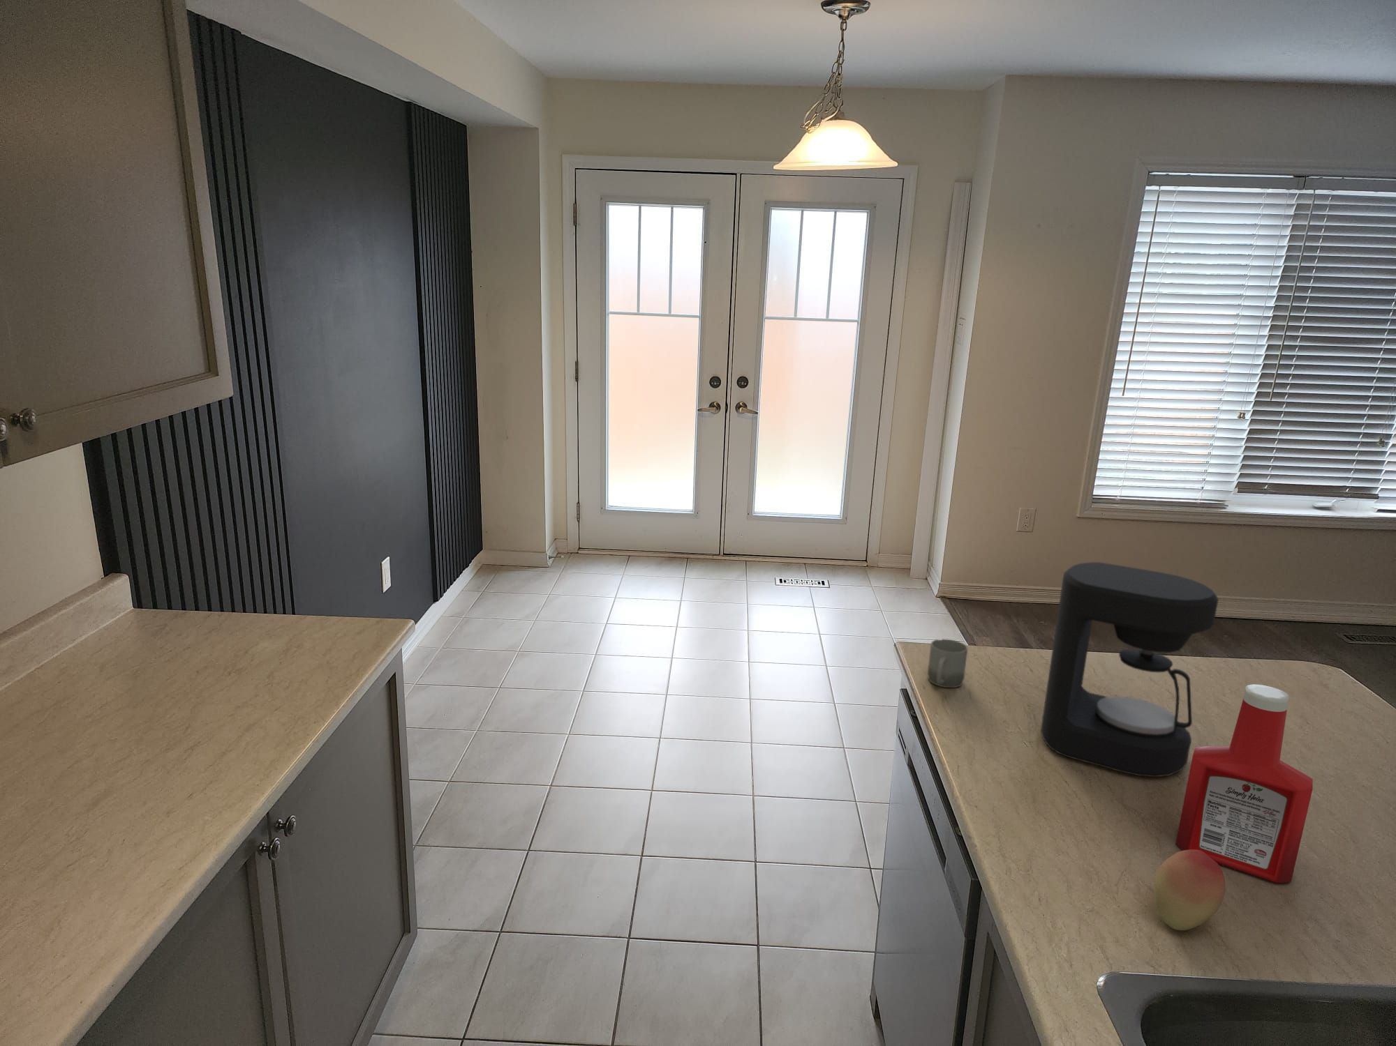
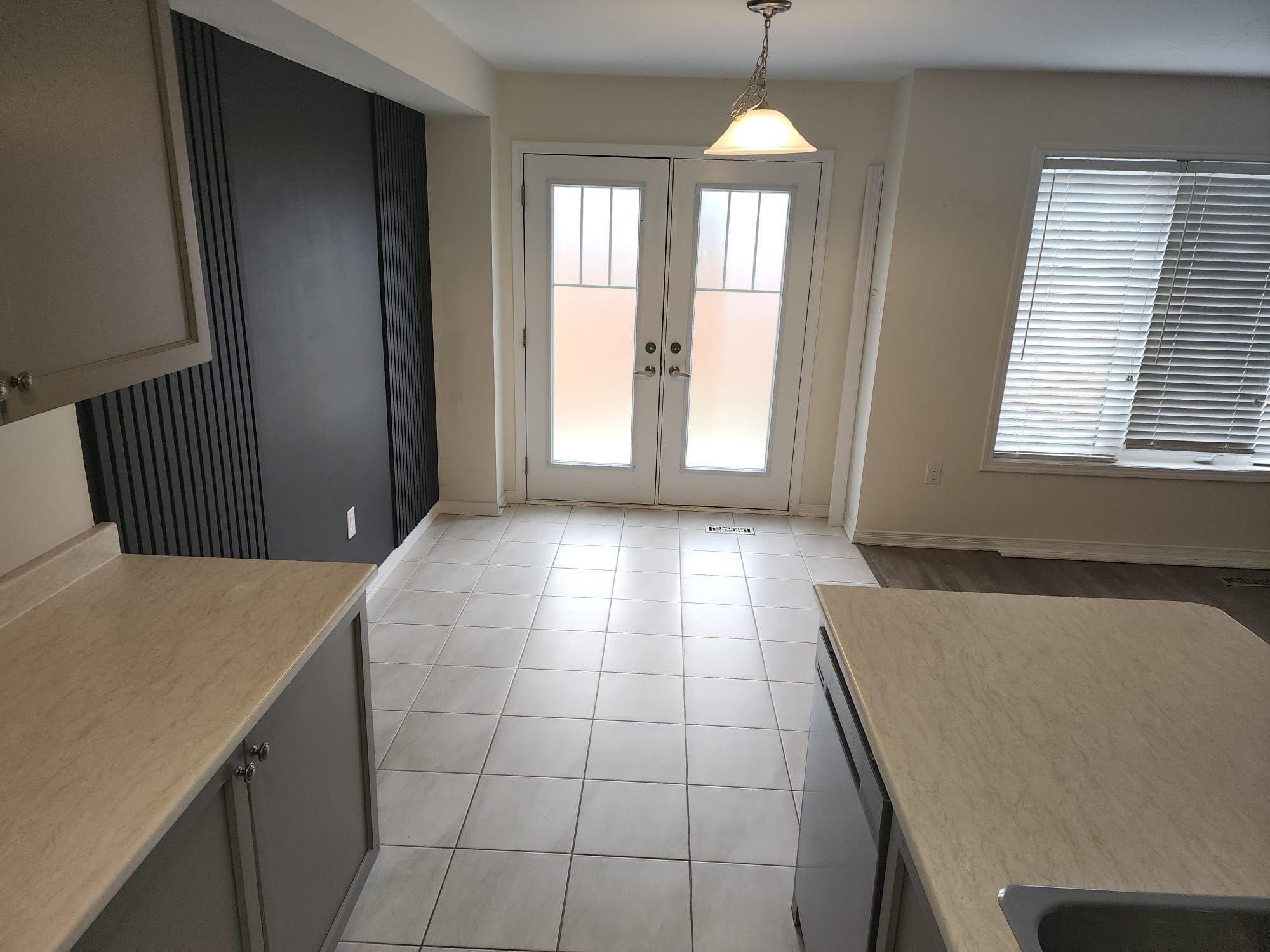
- cup (945, 665)
- coffee maker (1126, 664)
- fruit (1188, 888)
- soap bottle (1250, 776)
